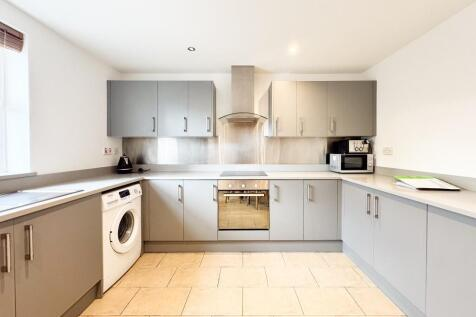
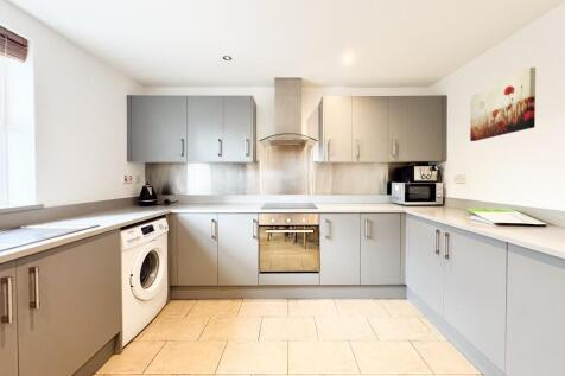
+ wall art (497, 109)
